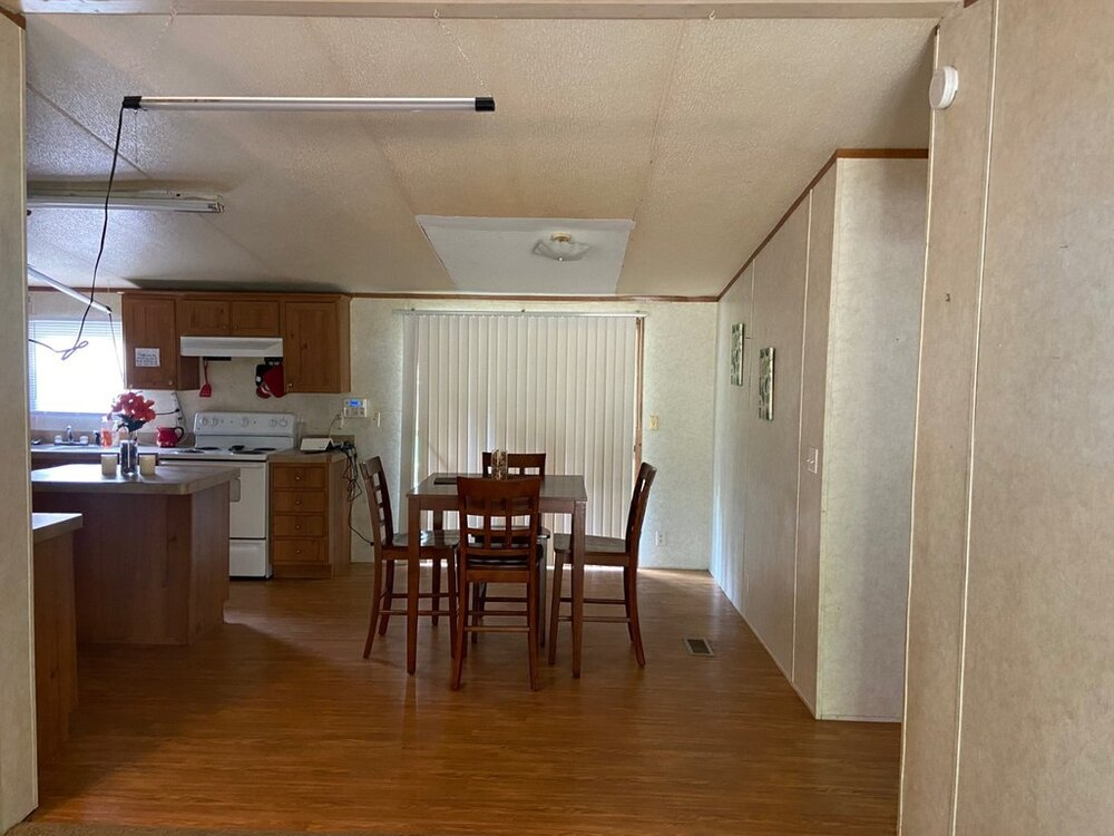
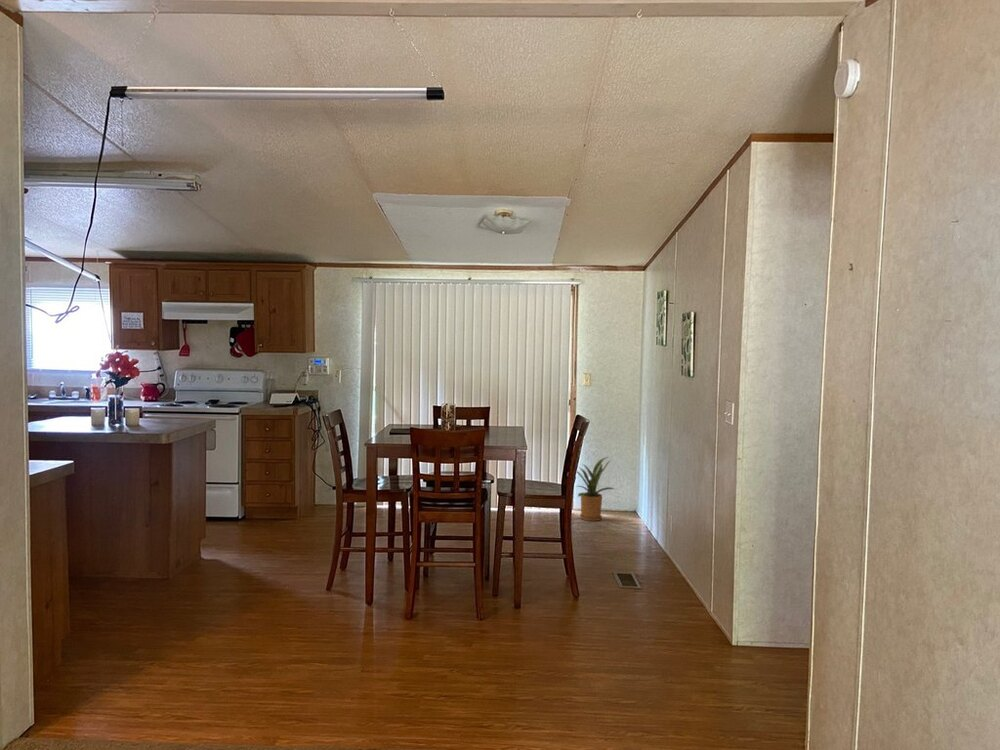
+ house plant (589, 487)
